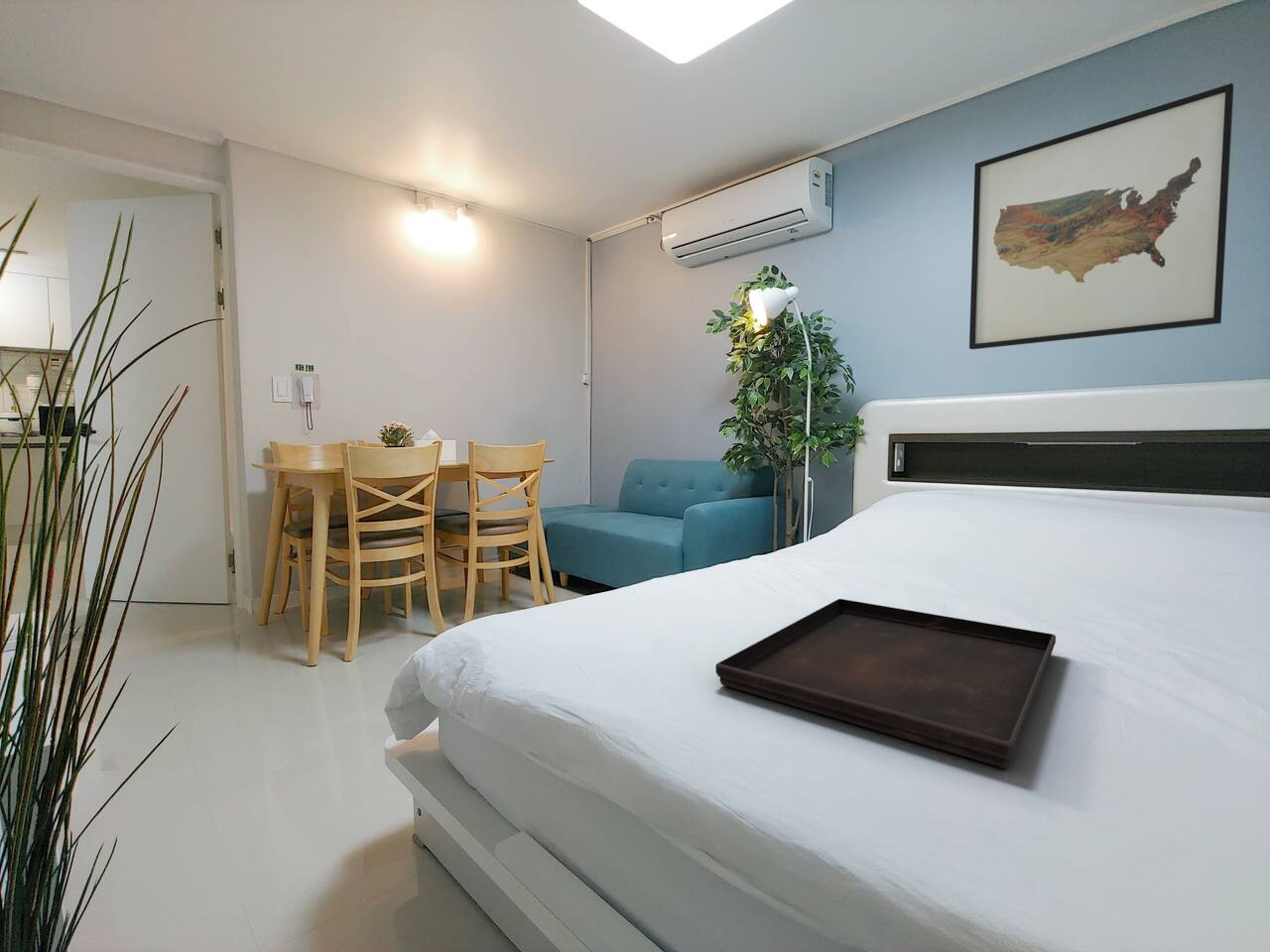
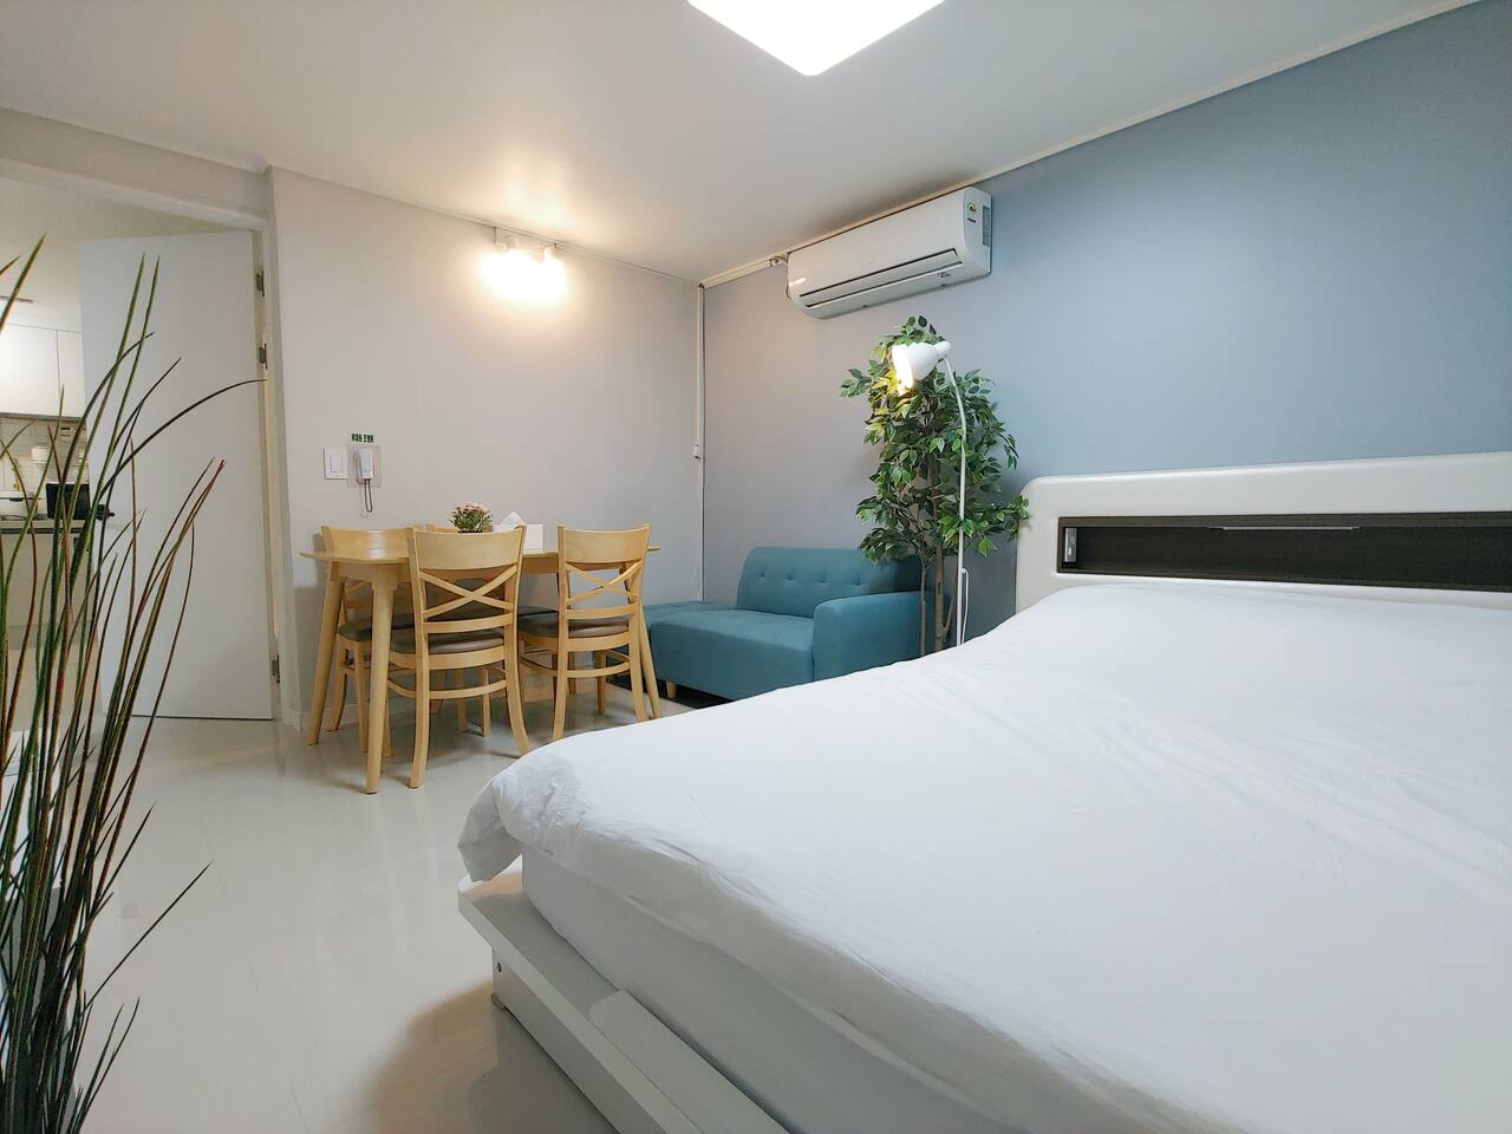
- serving tray (897, 657)
- wall art (1083, 234)
